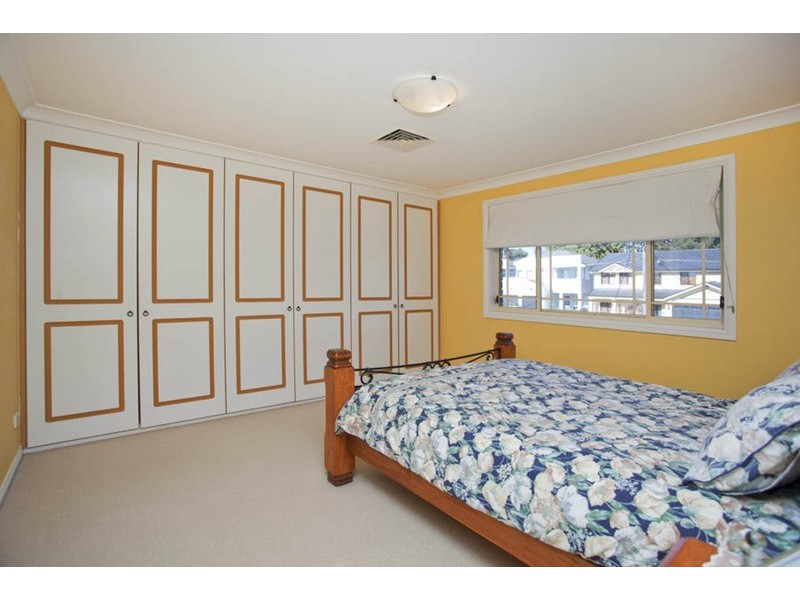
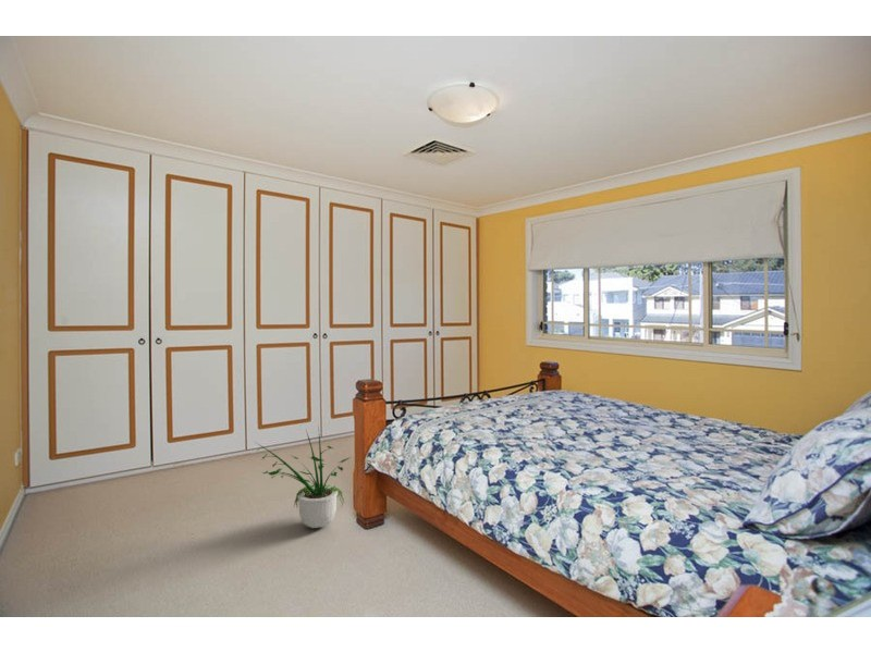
+ potted plant (302, 471)
